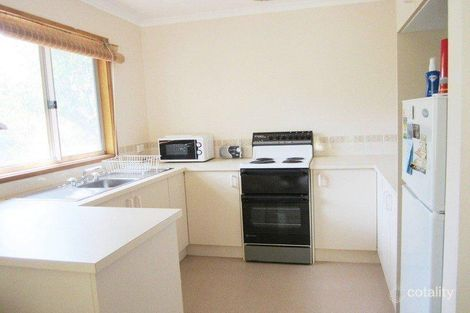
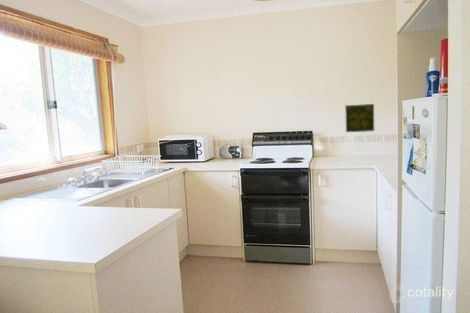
+ decorative tile (359, 118)
